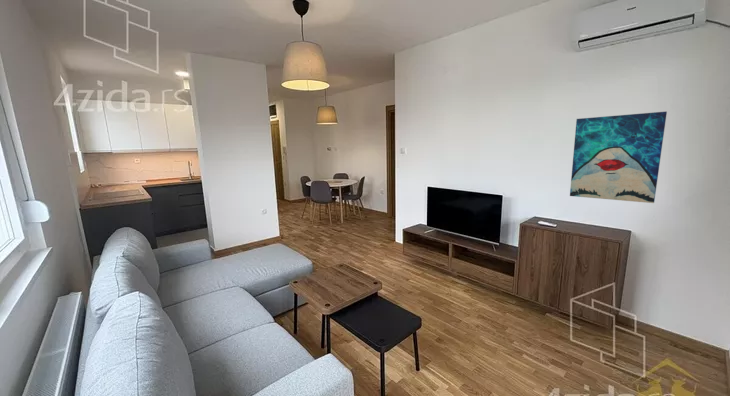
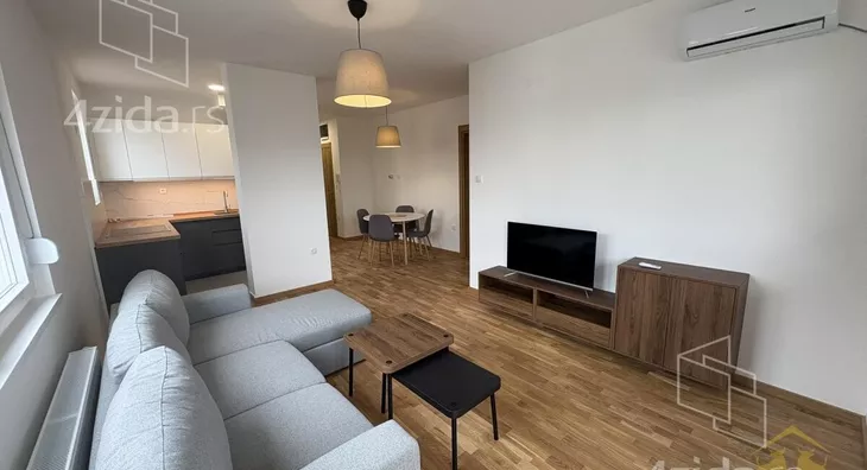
- wall art (613, 158)
